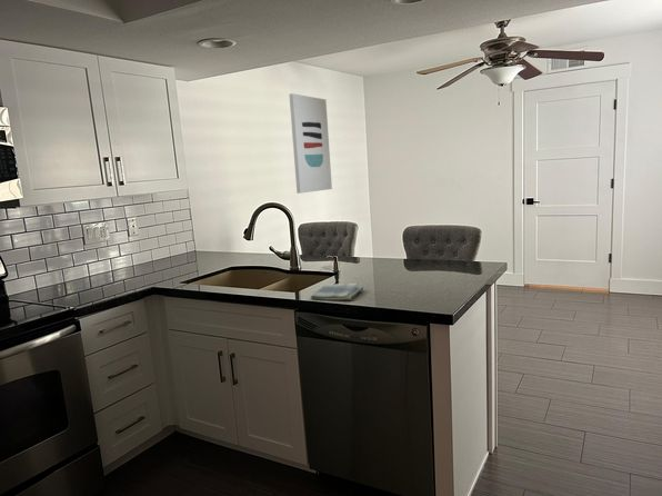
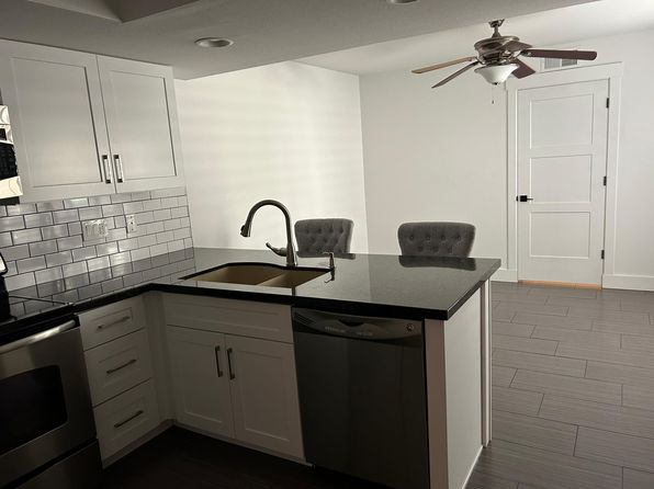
- dish towel (338, 290)
- wall art (312, 145)
